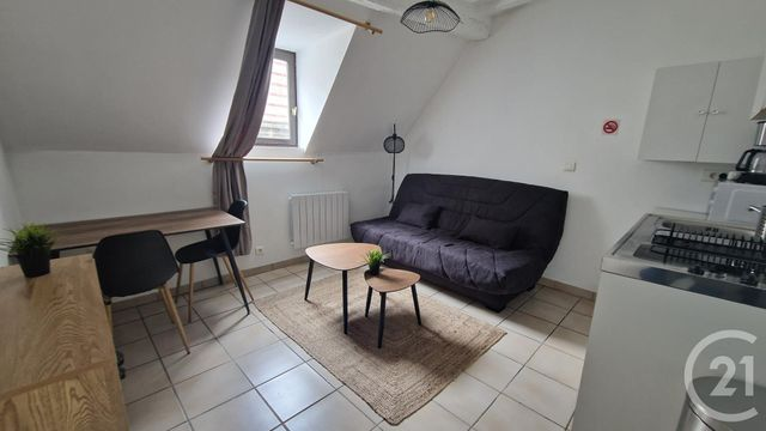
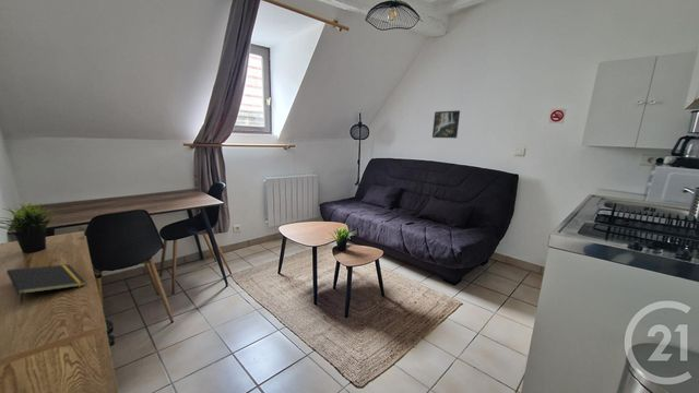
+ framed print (446, 124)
+ notepad (46, 277)
